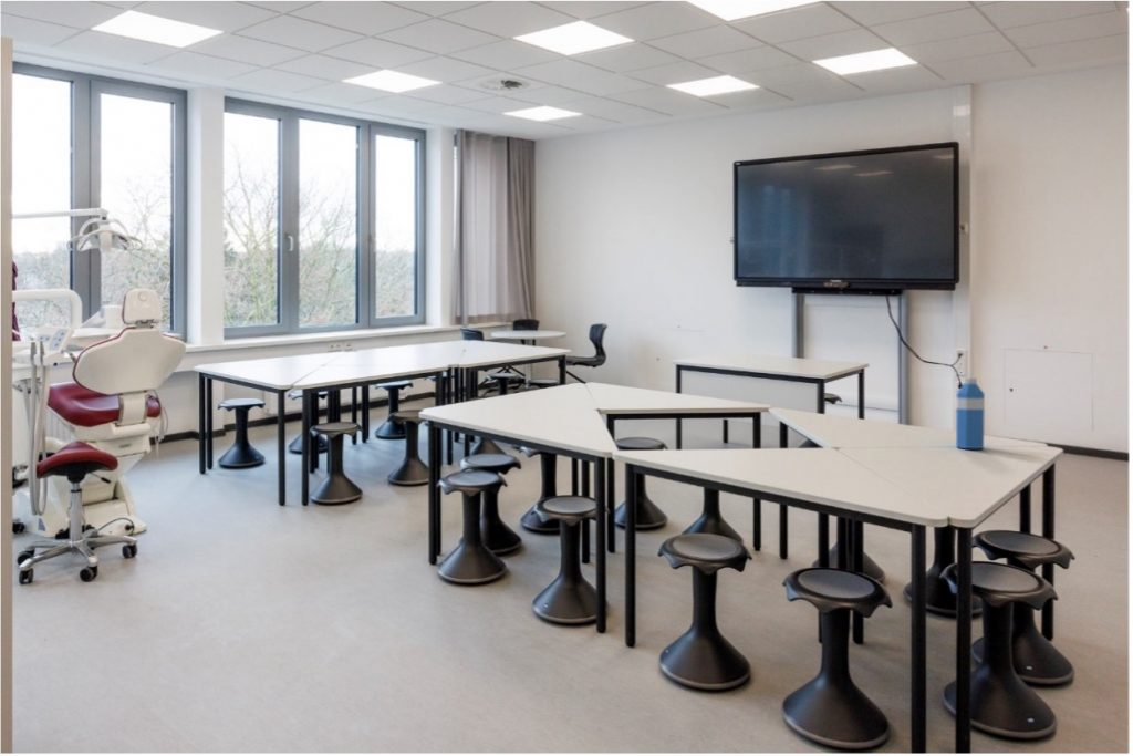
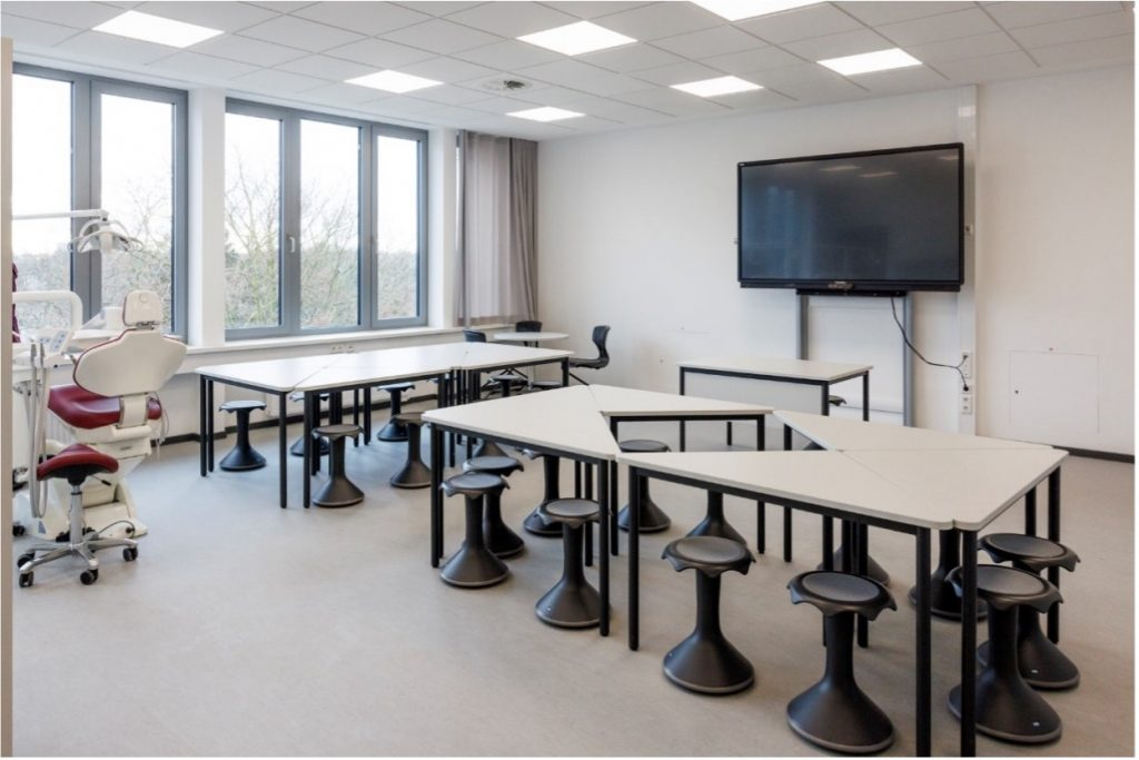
- water bottle (969, 412)
